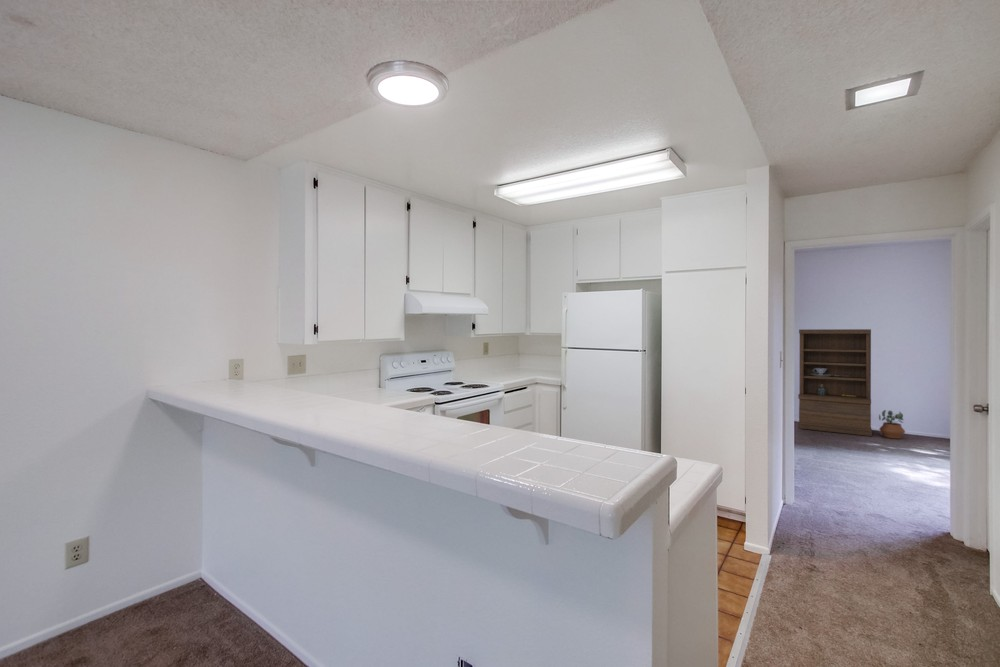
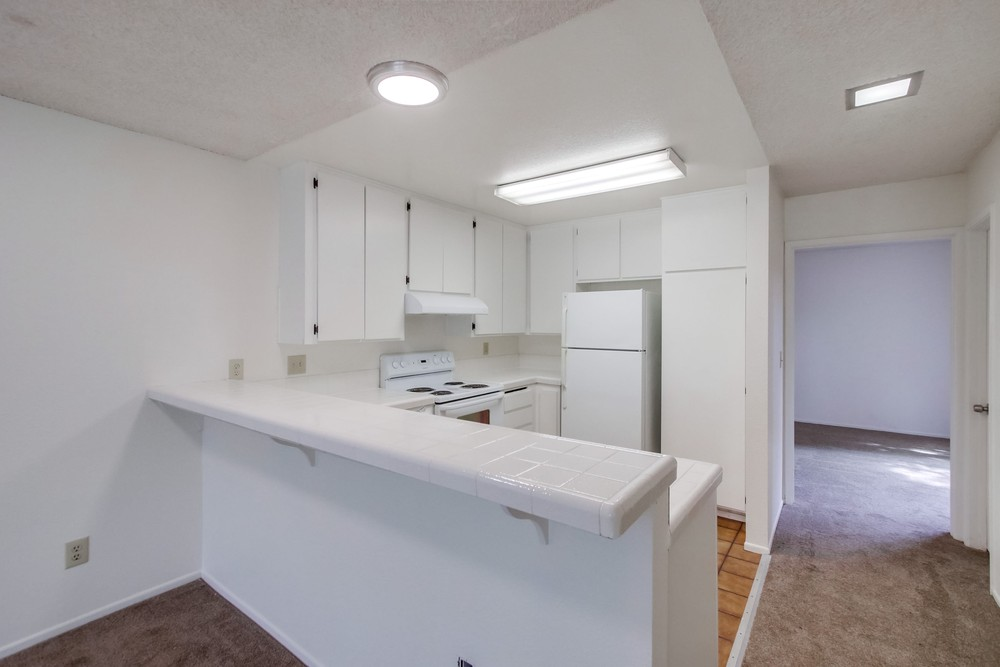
- potted plant (891, 423)
- bookshelf (834, 379)
